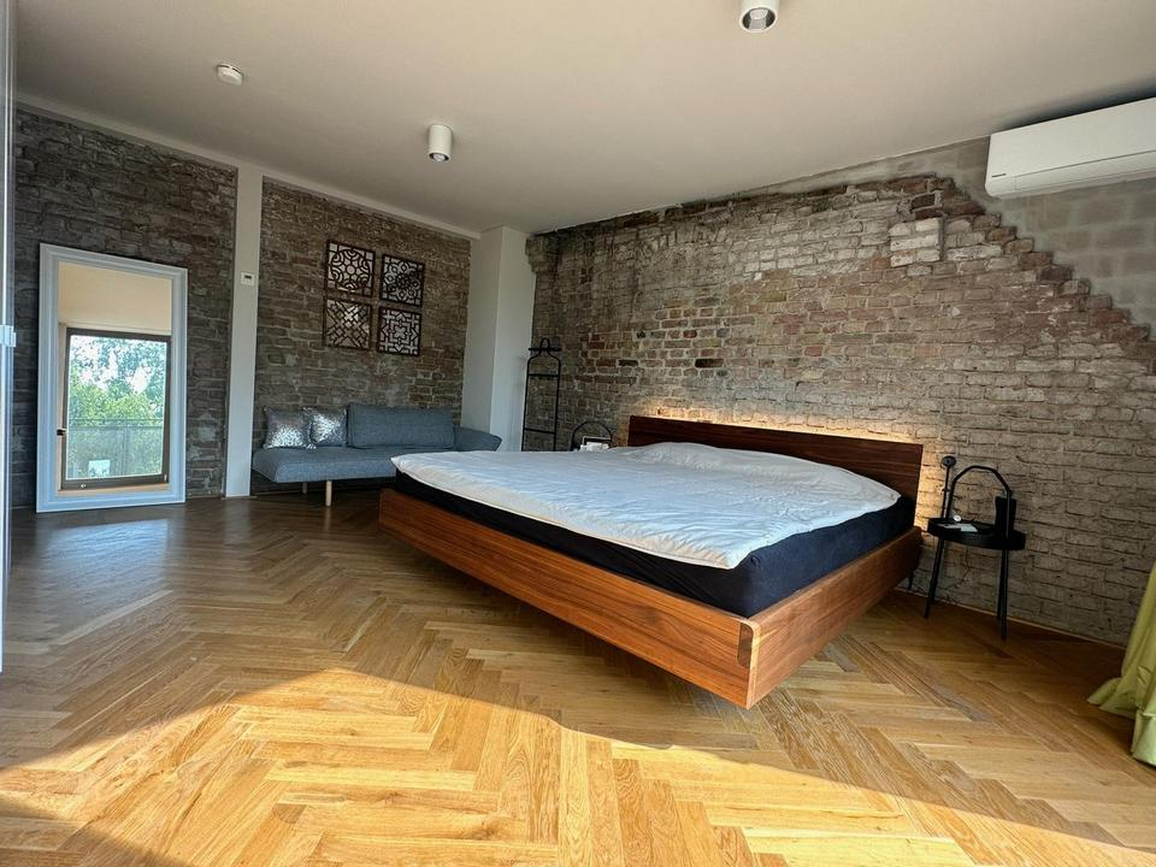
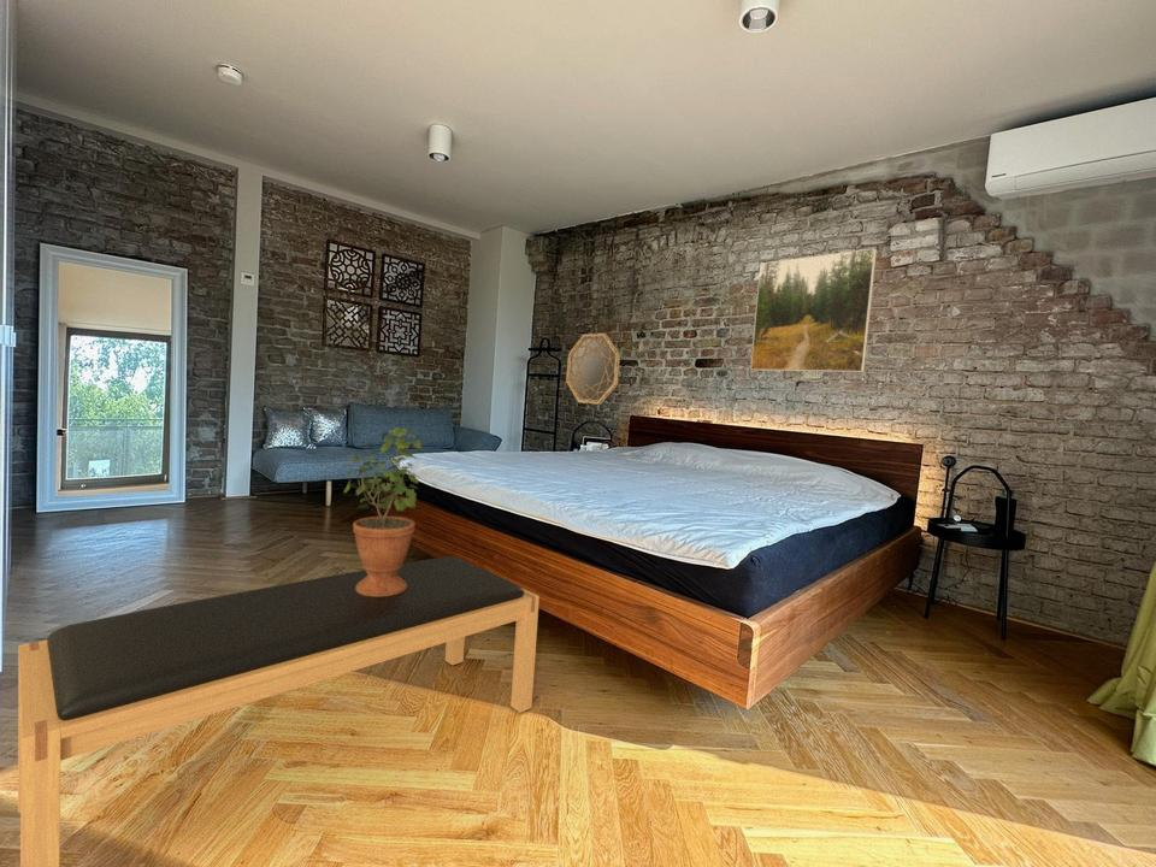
+ potted plant (385, 503)
+ home mirror (591, 368)
+ bench (323, 673)
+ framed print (808, 313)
